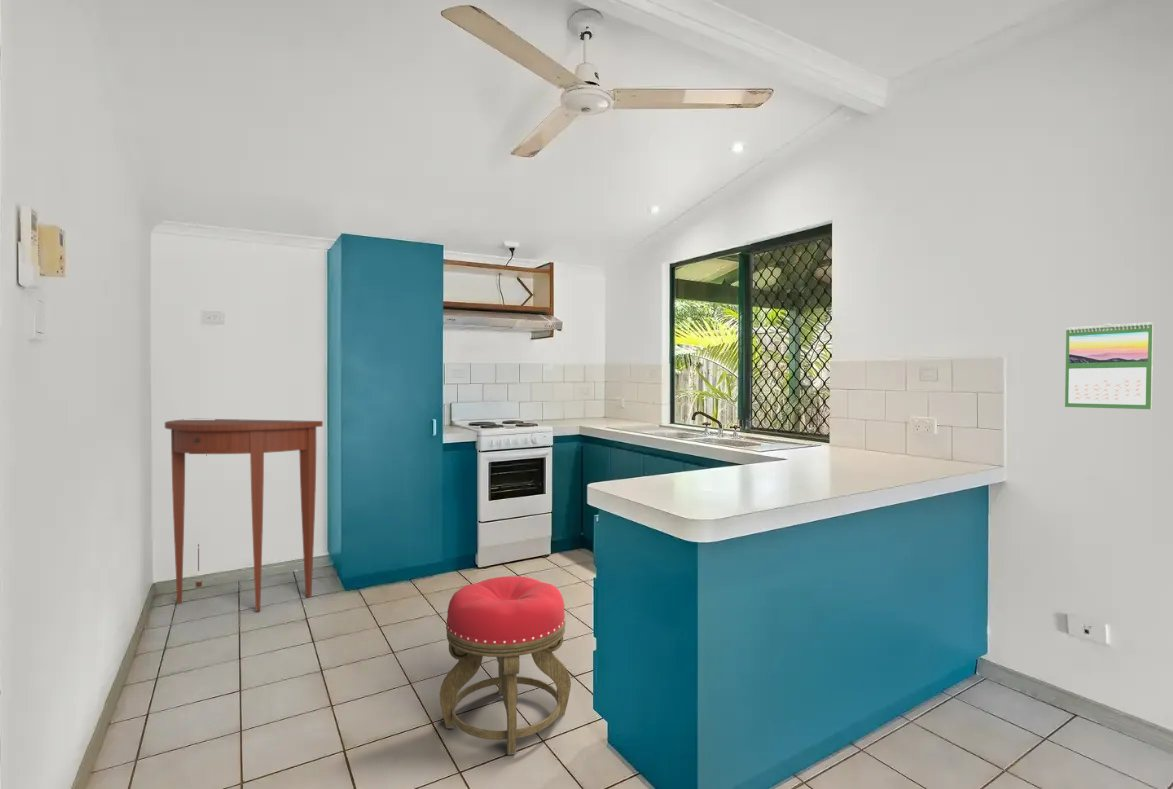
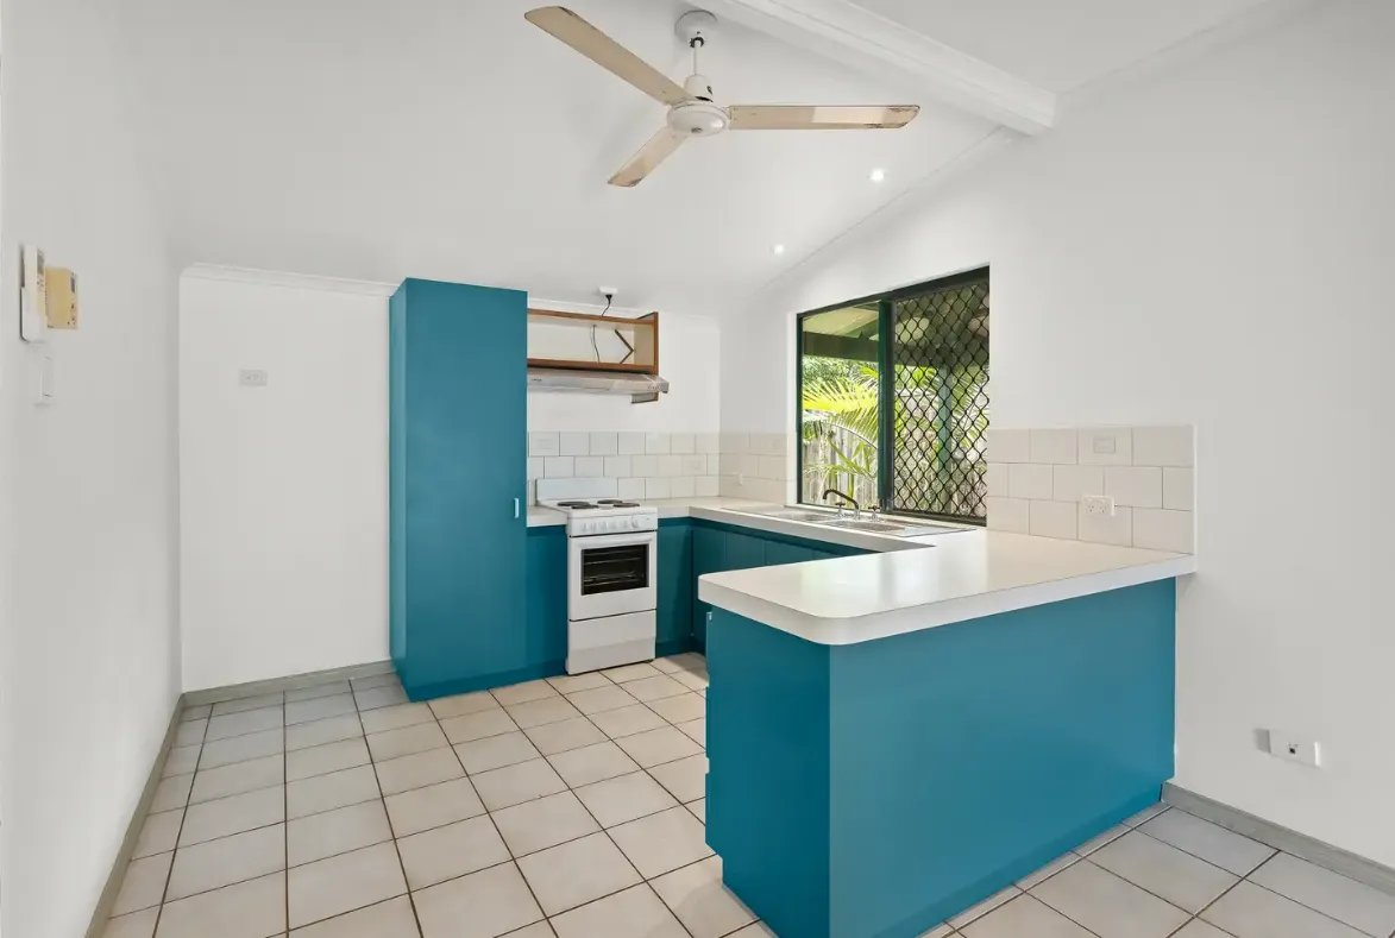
- console table (252, 507)
- calendar (1107, 365)
- stool (506, 654)
